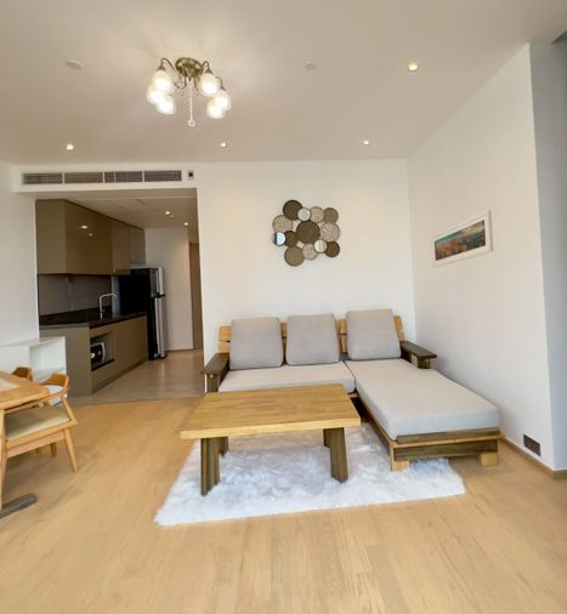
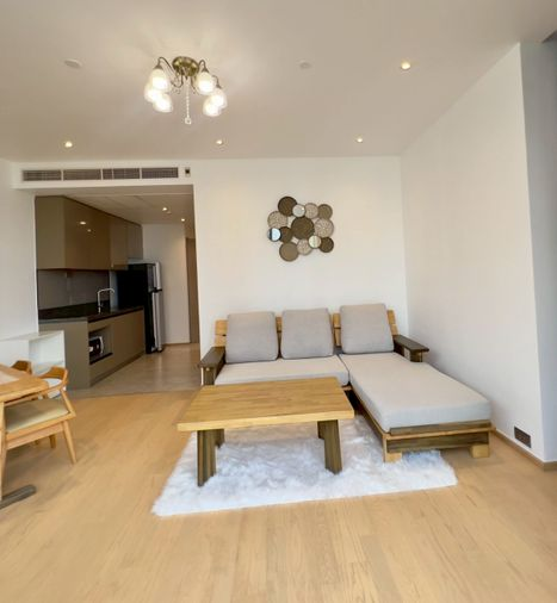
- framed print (457, 243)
